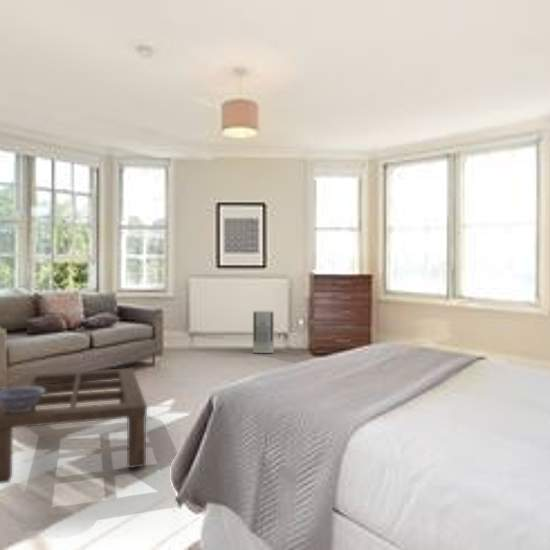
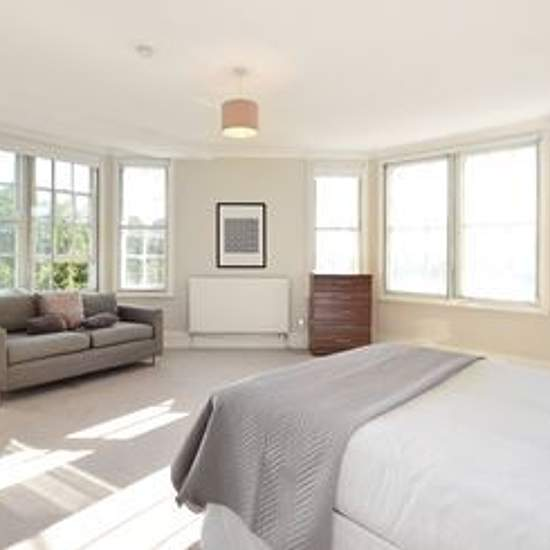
- air purifier (263, 330)
- coffee table (75, 414)
- decorative bowl (20, 400)
